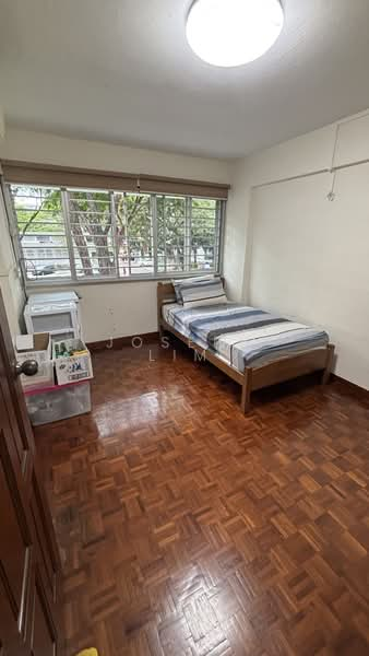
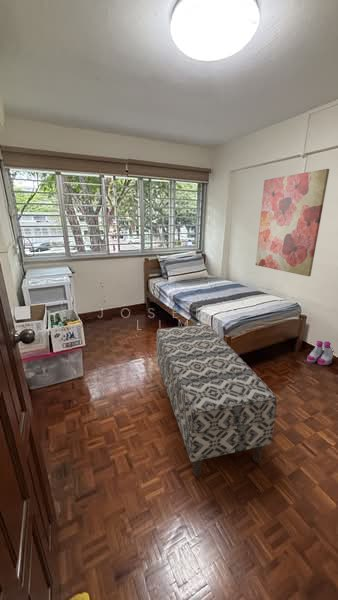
+ boots (321, 351)
+ bench (201, 383)
+ wall art (286, 225)
